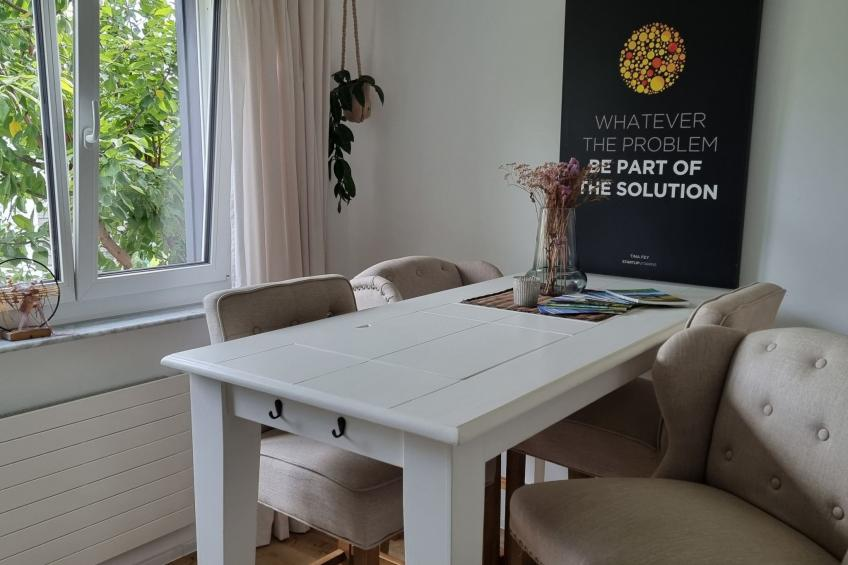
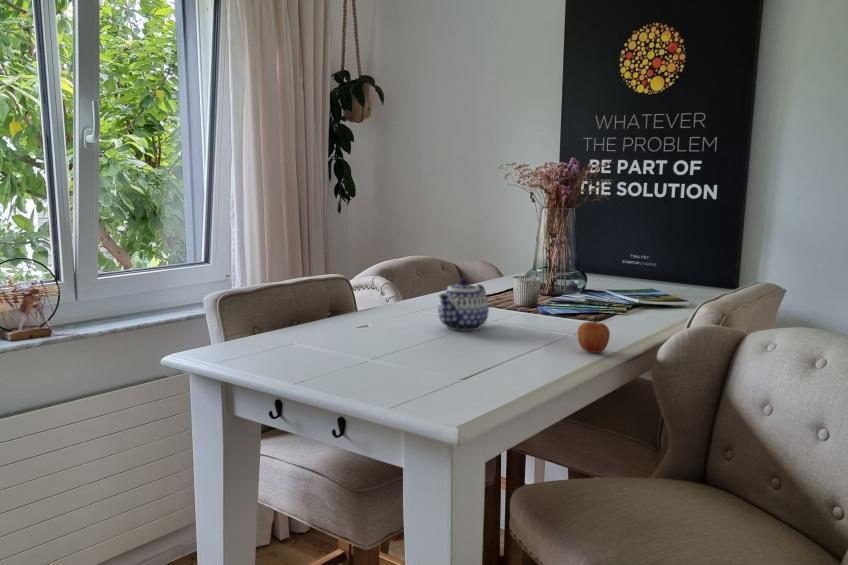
+ apple (593, 333)
+ teapot (463, 302)
